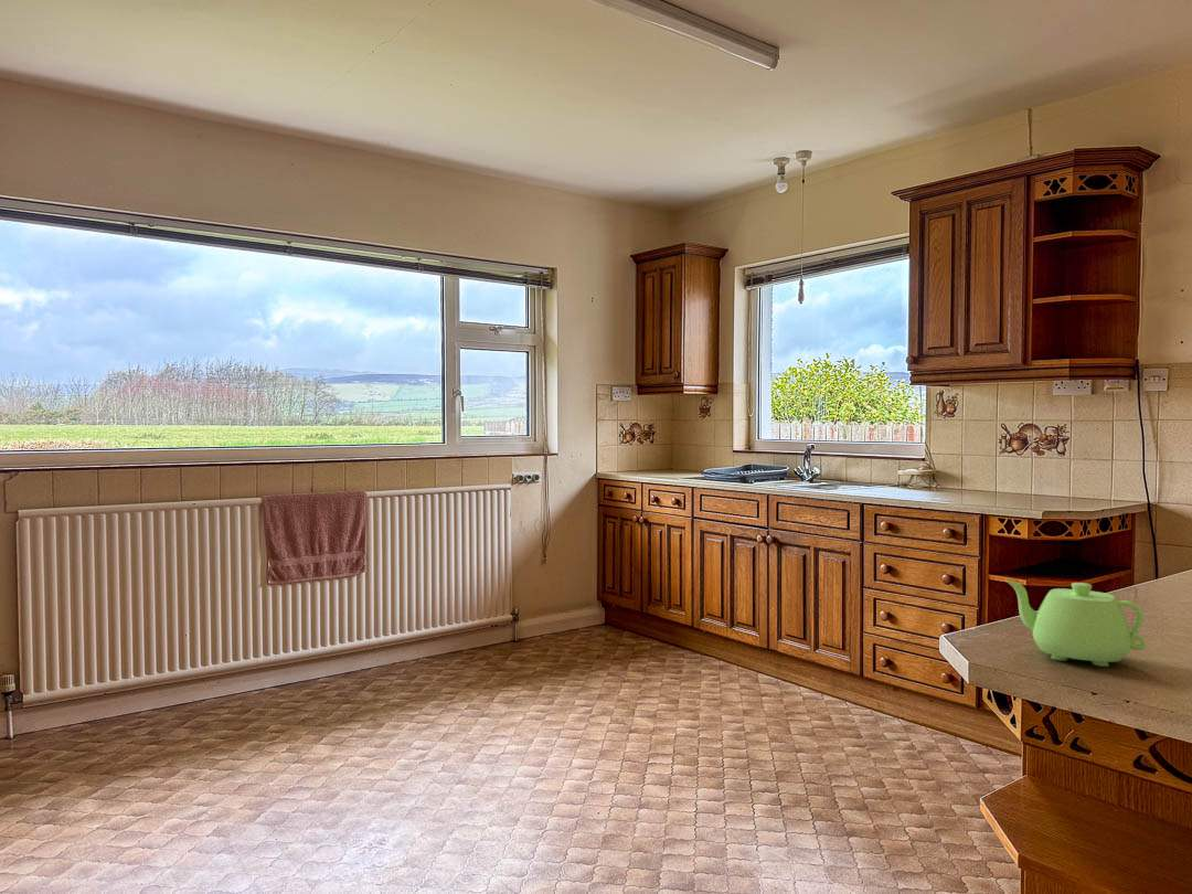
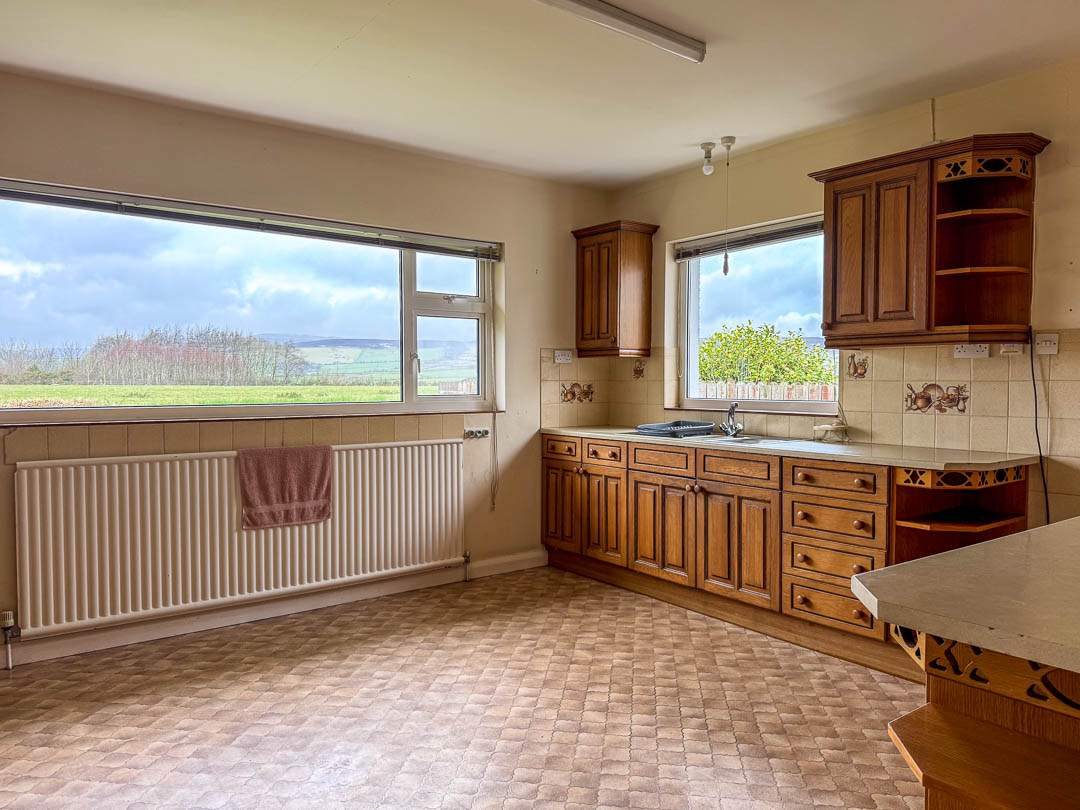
- teapot (1073, 619)
